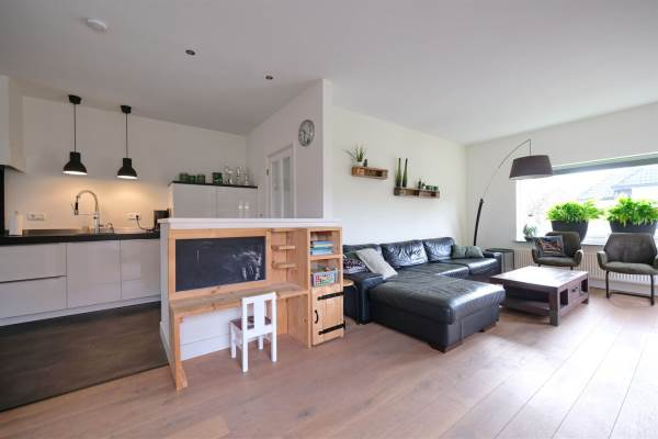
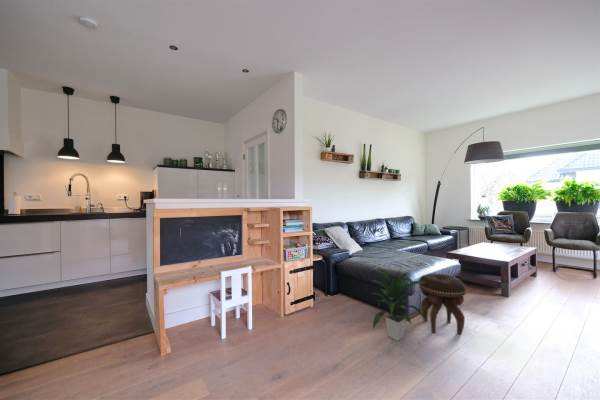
+ footstool (441, 301)
+ indoor plant (393, 301)
